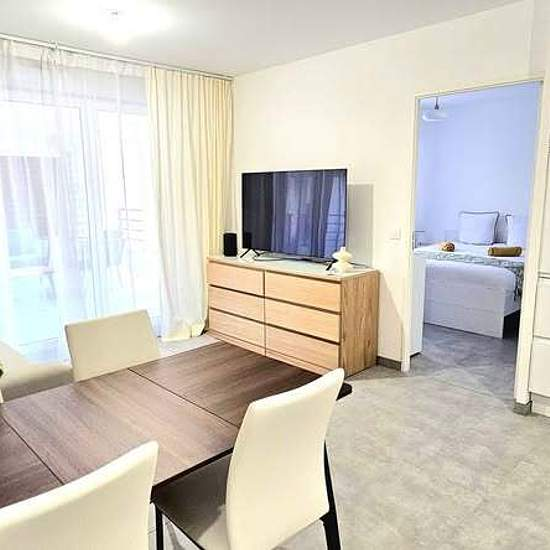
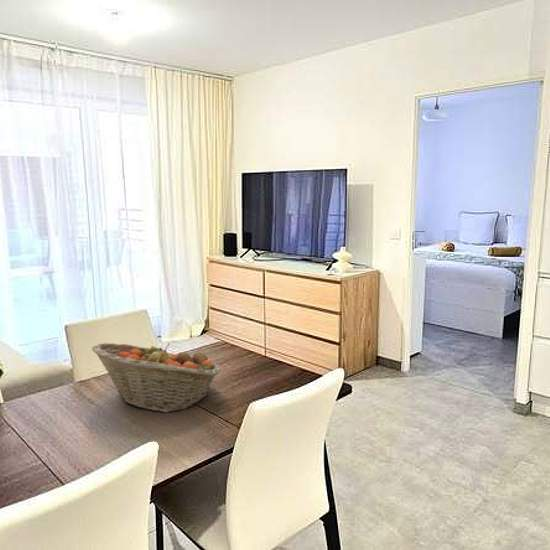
+ fruit basket (157, 368)
